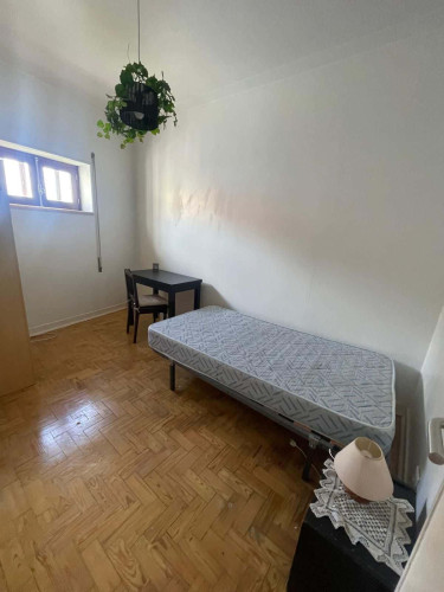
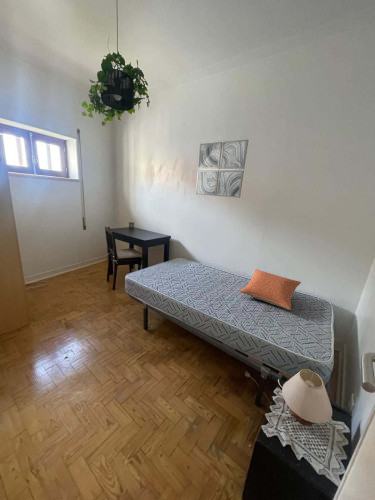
+ pillow (270, 287)
+ wall art (219, 168)
